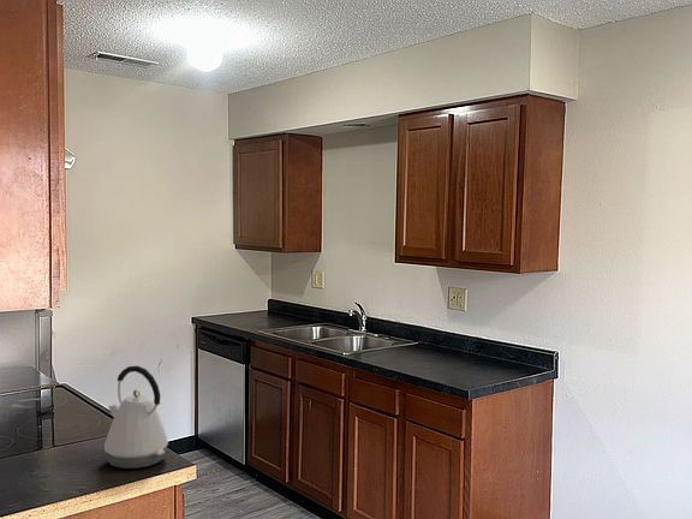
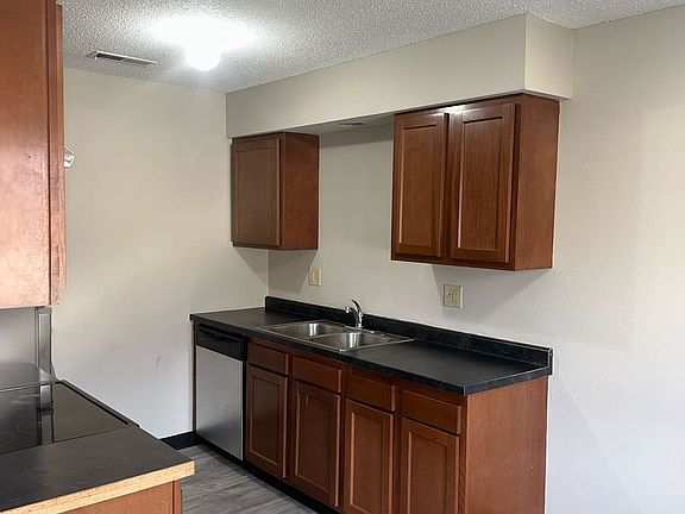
- kettle (135, 412)
